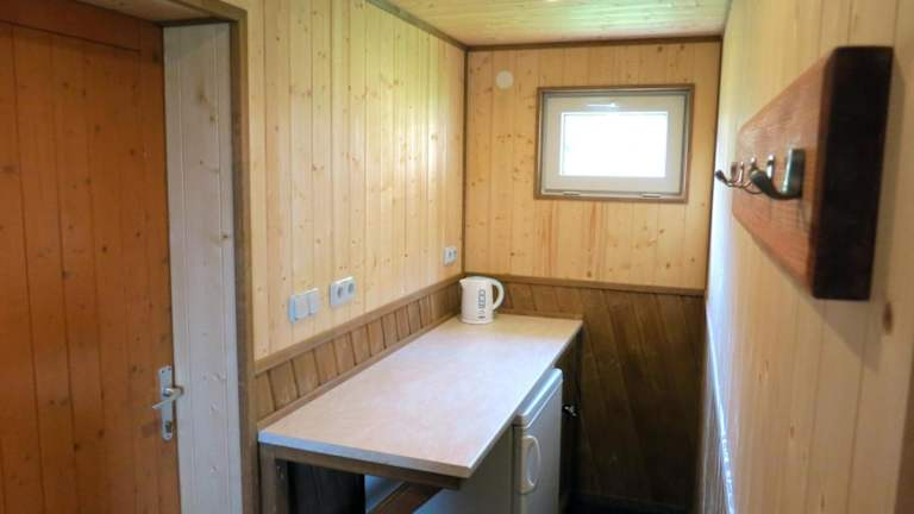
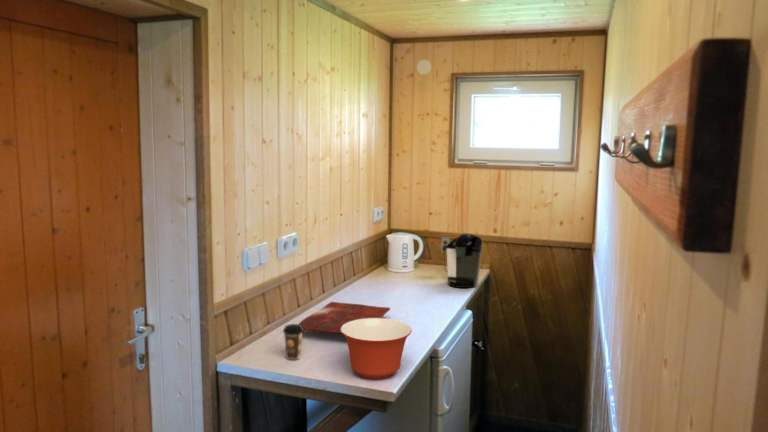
+ coffee cup (293, 342)
+ cutting board (345, 322)
+ coffee maker (456, 257)
+ mixing bowl (375, 350)
